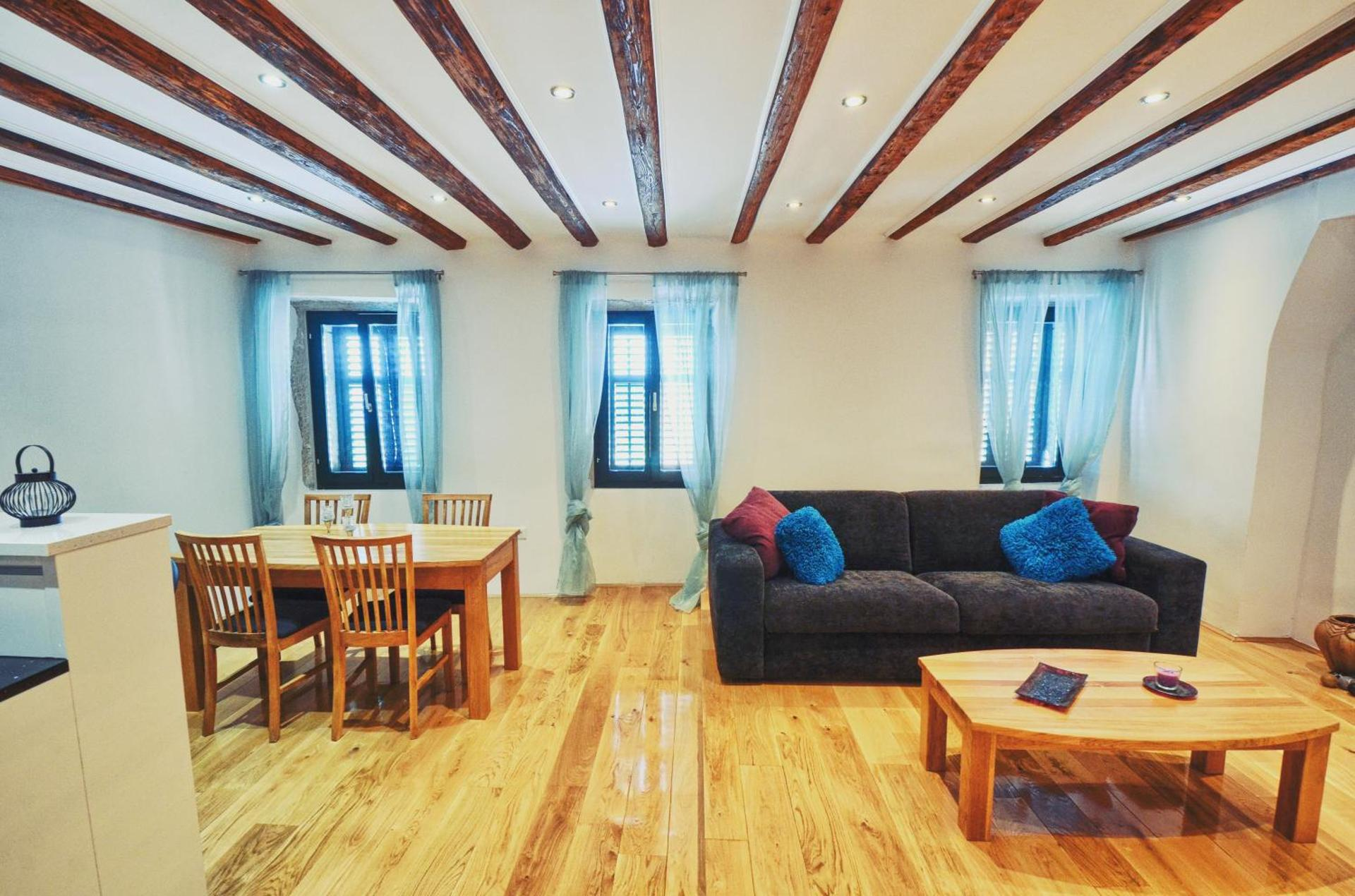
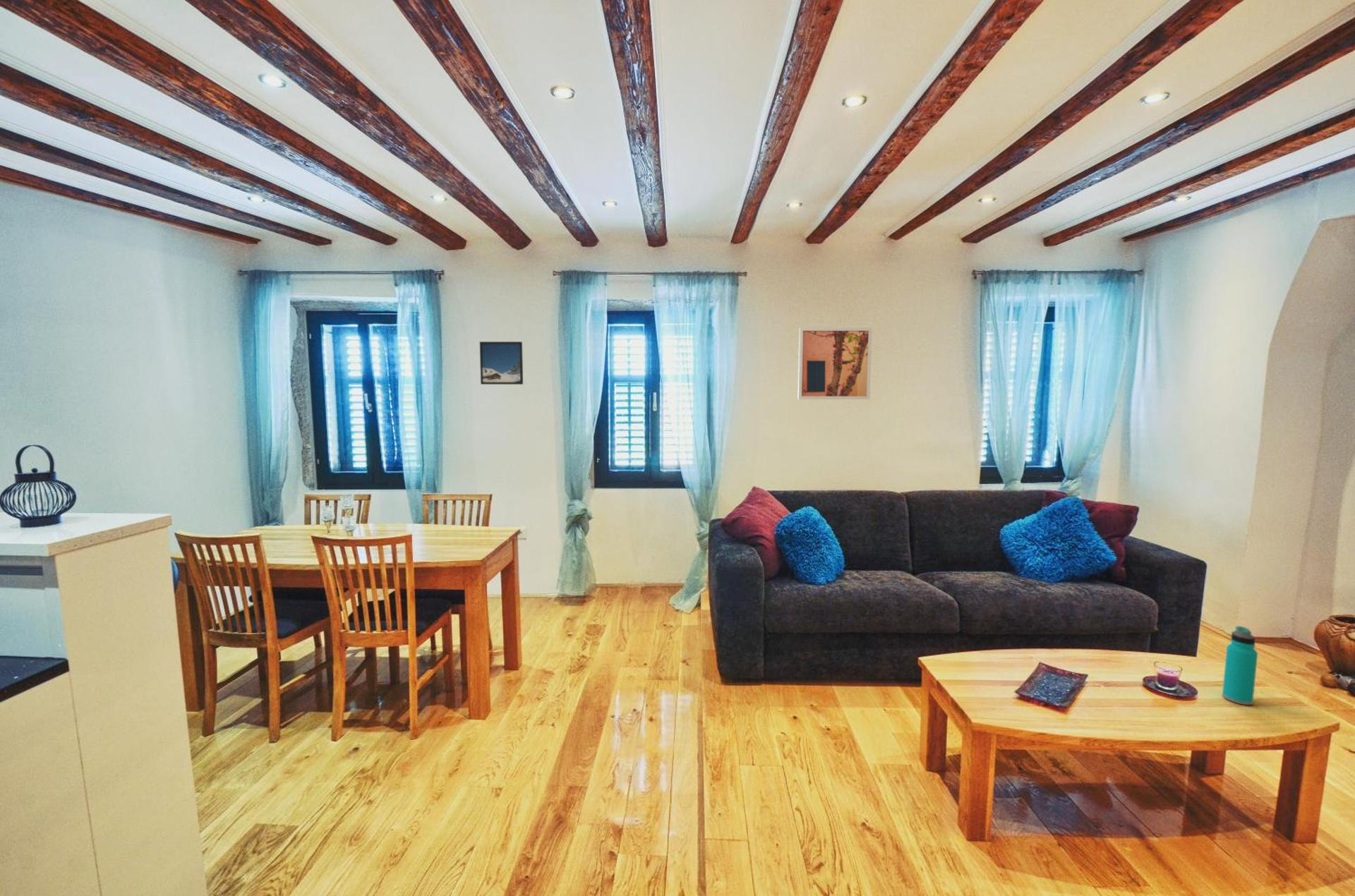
+ water bottle (1240, 664)
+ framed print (501, 363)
+ wall art (834, 363)
